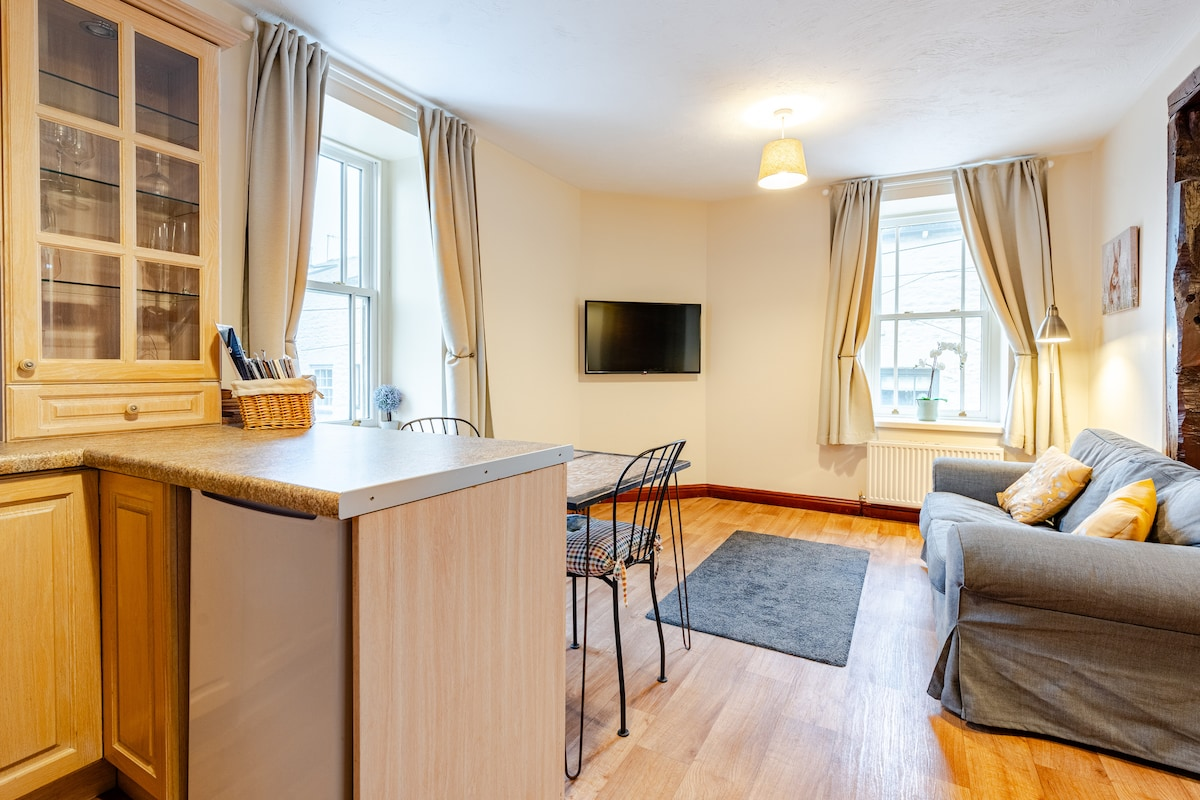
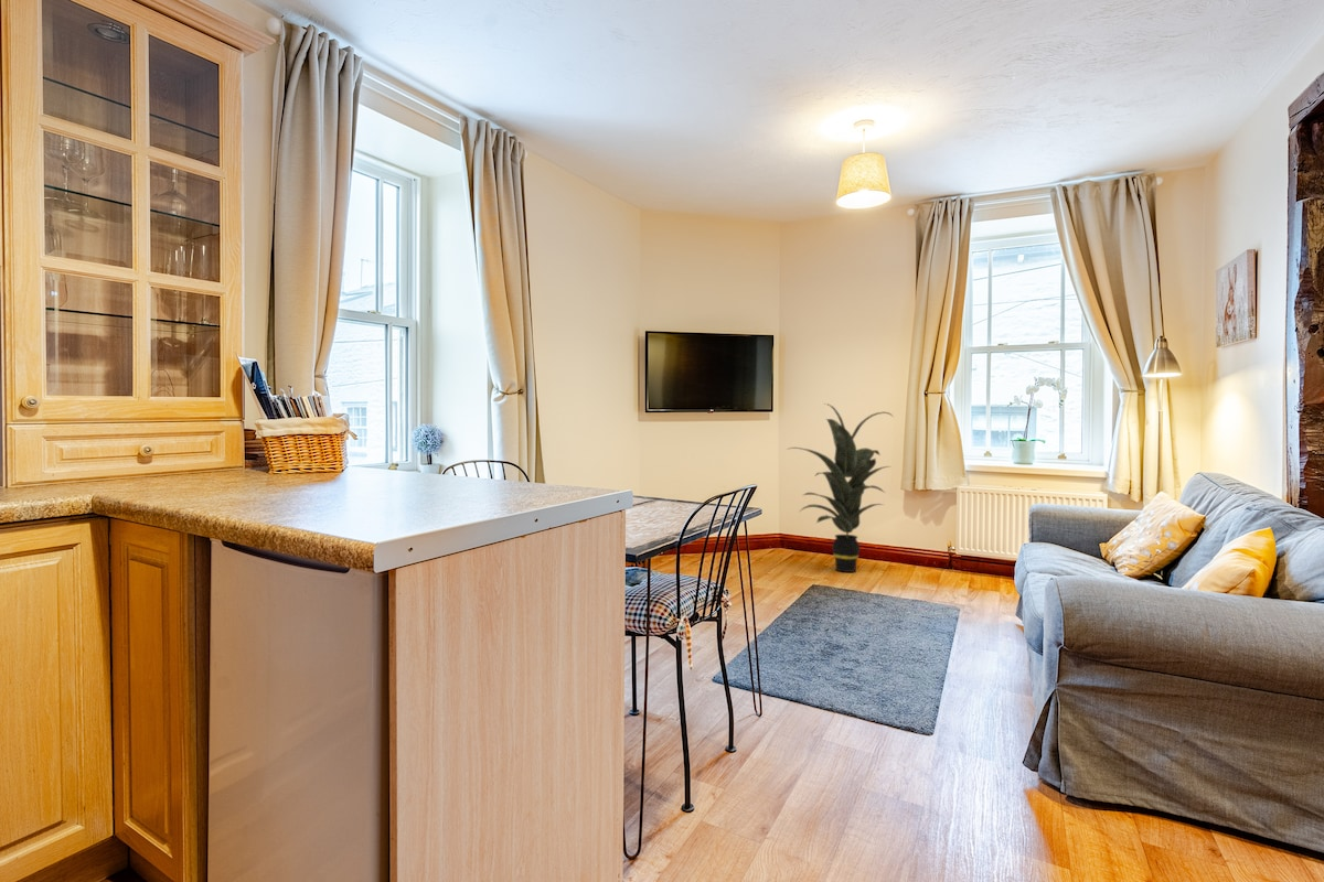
+ indoor plant (842, 486)
